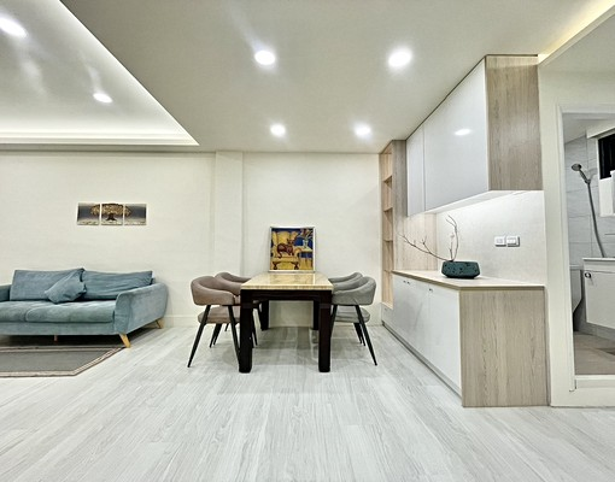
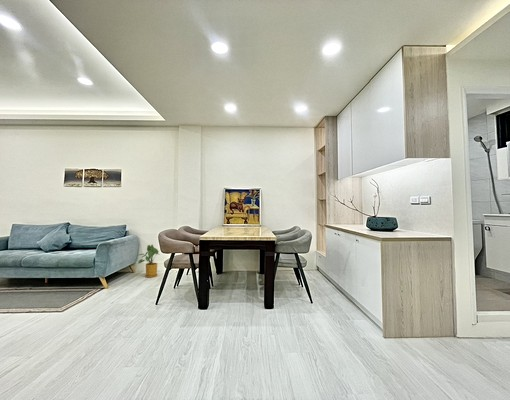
+ house plant (150, 260)
